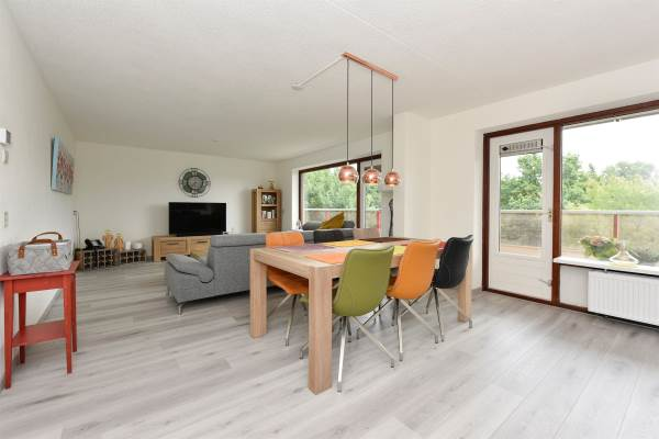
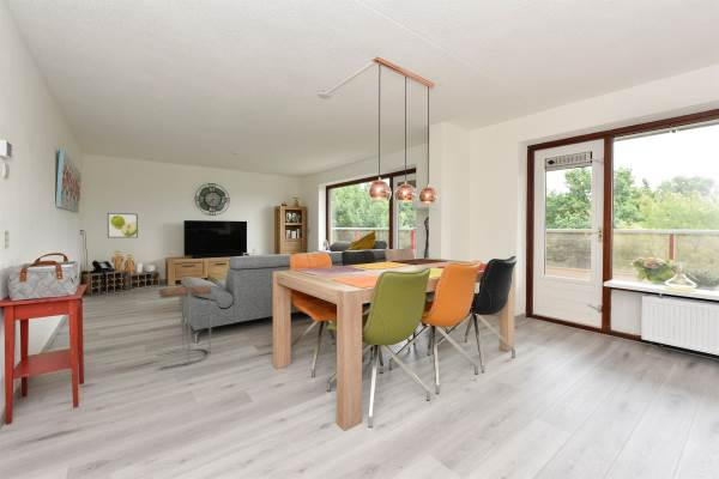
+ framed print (122, 225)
+ side table (183, 322)
